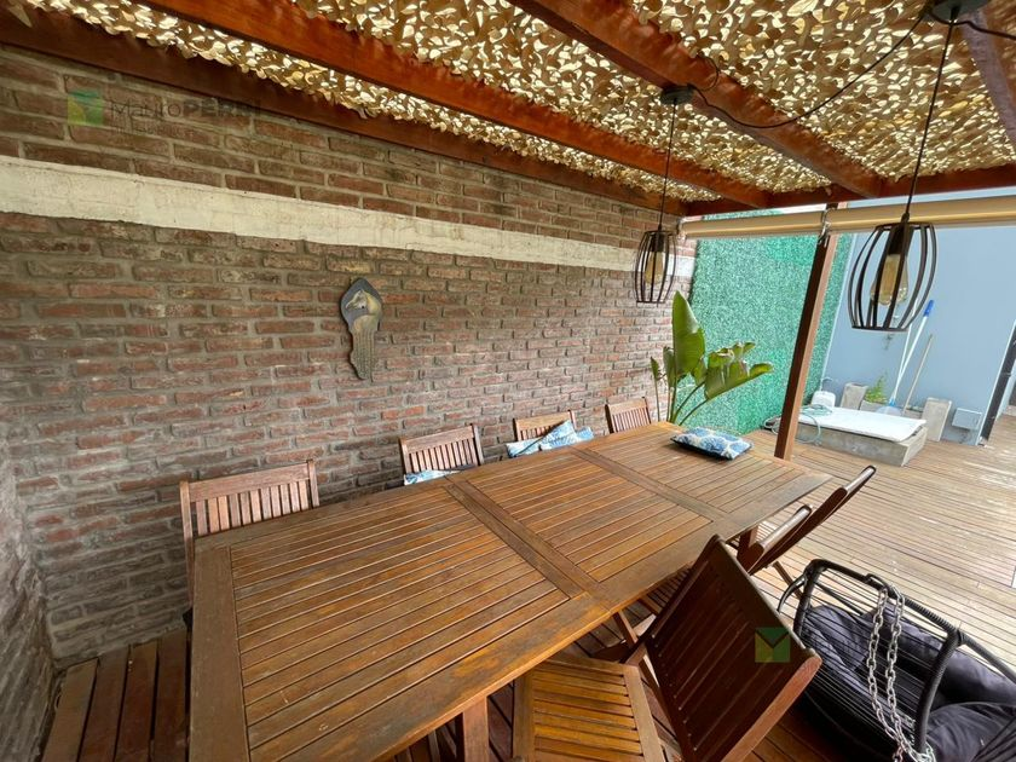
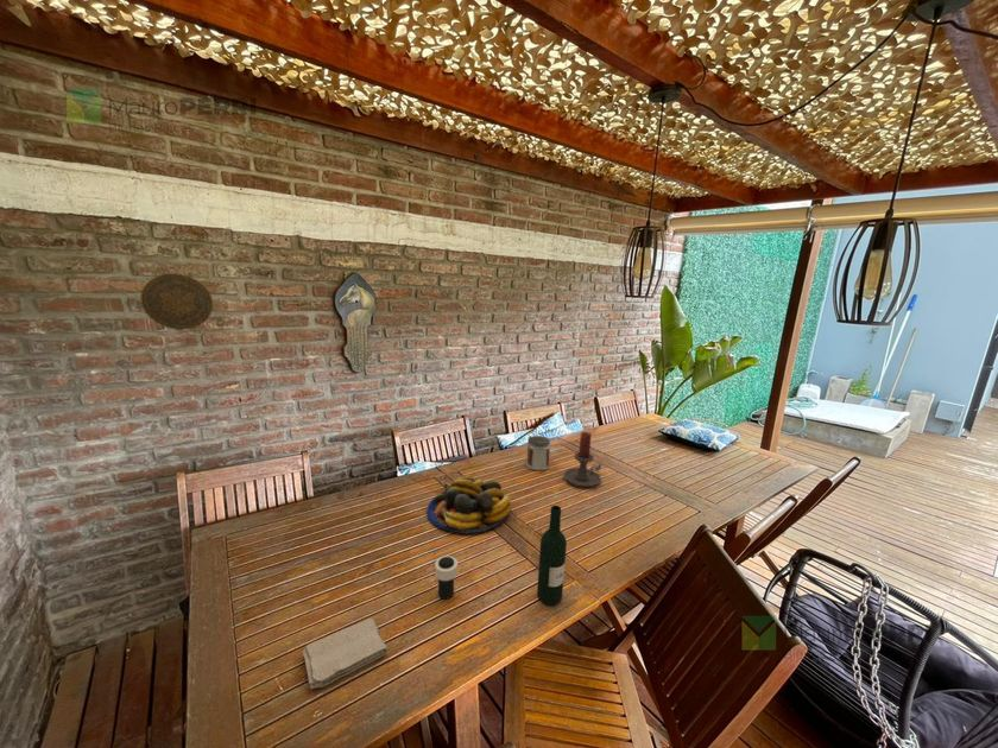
+ decorative plate (178, 302)
+ washcloth (345, 649)
+ jar (538, 451)
+ wine bottle (552, 553)
+ candle holder (587, 455)
+ fruit bowl (468, 495)
+ cup (446, 577)
